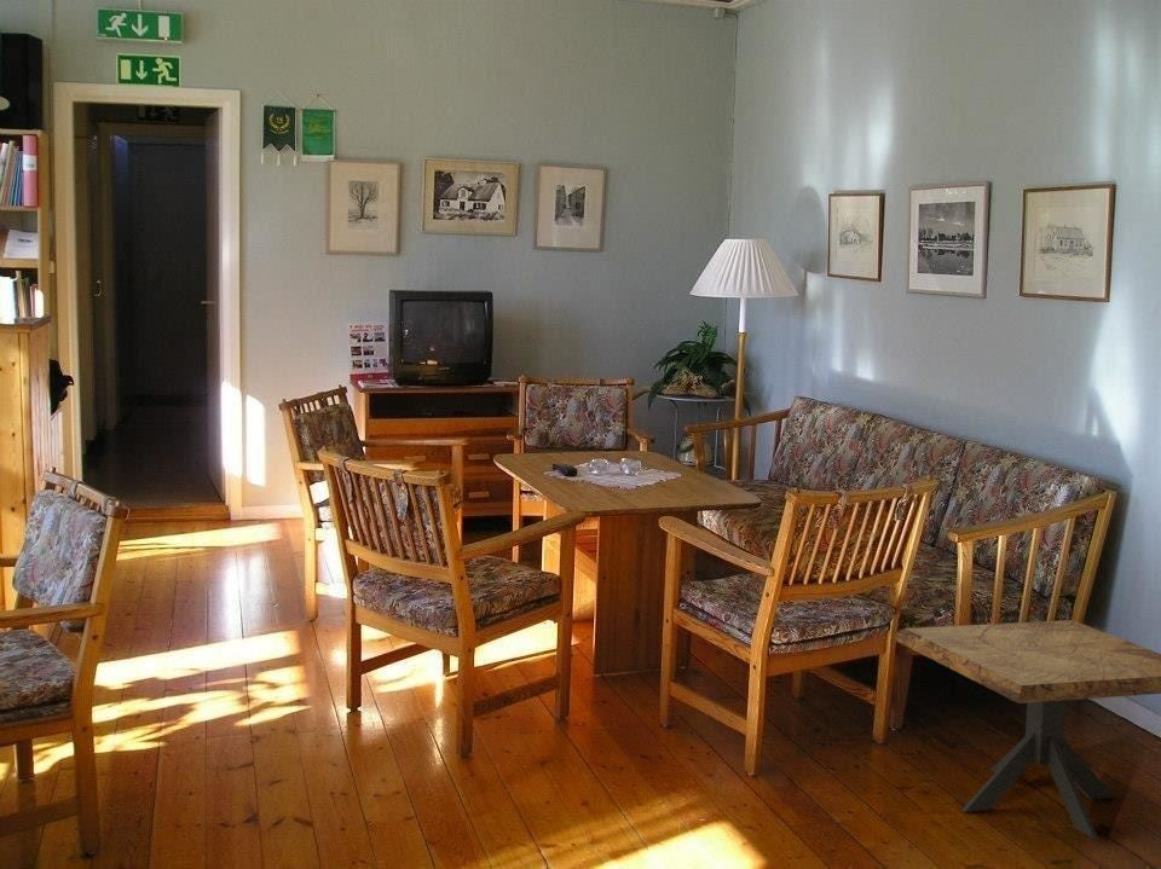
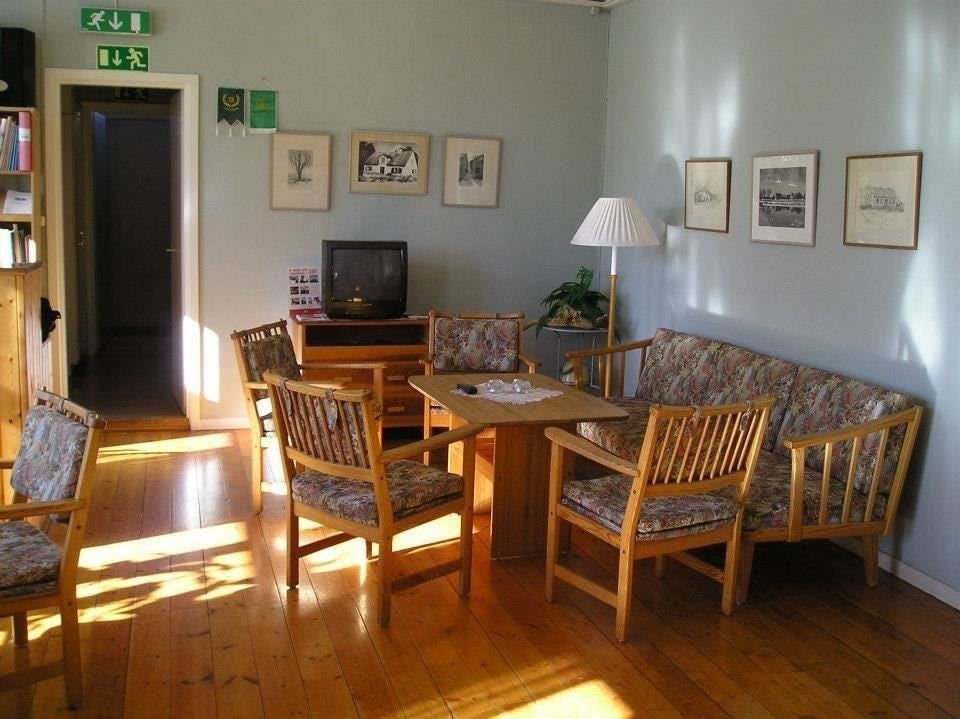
- side table (1044, 726)
